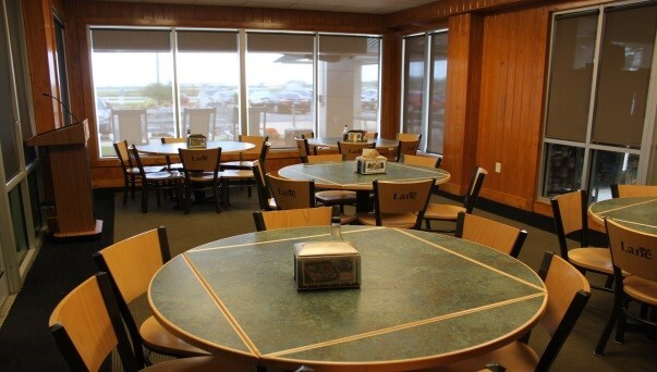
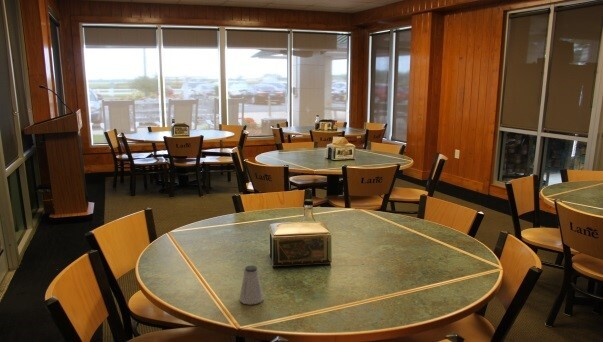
+ saltshaker (251, 283)
